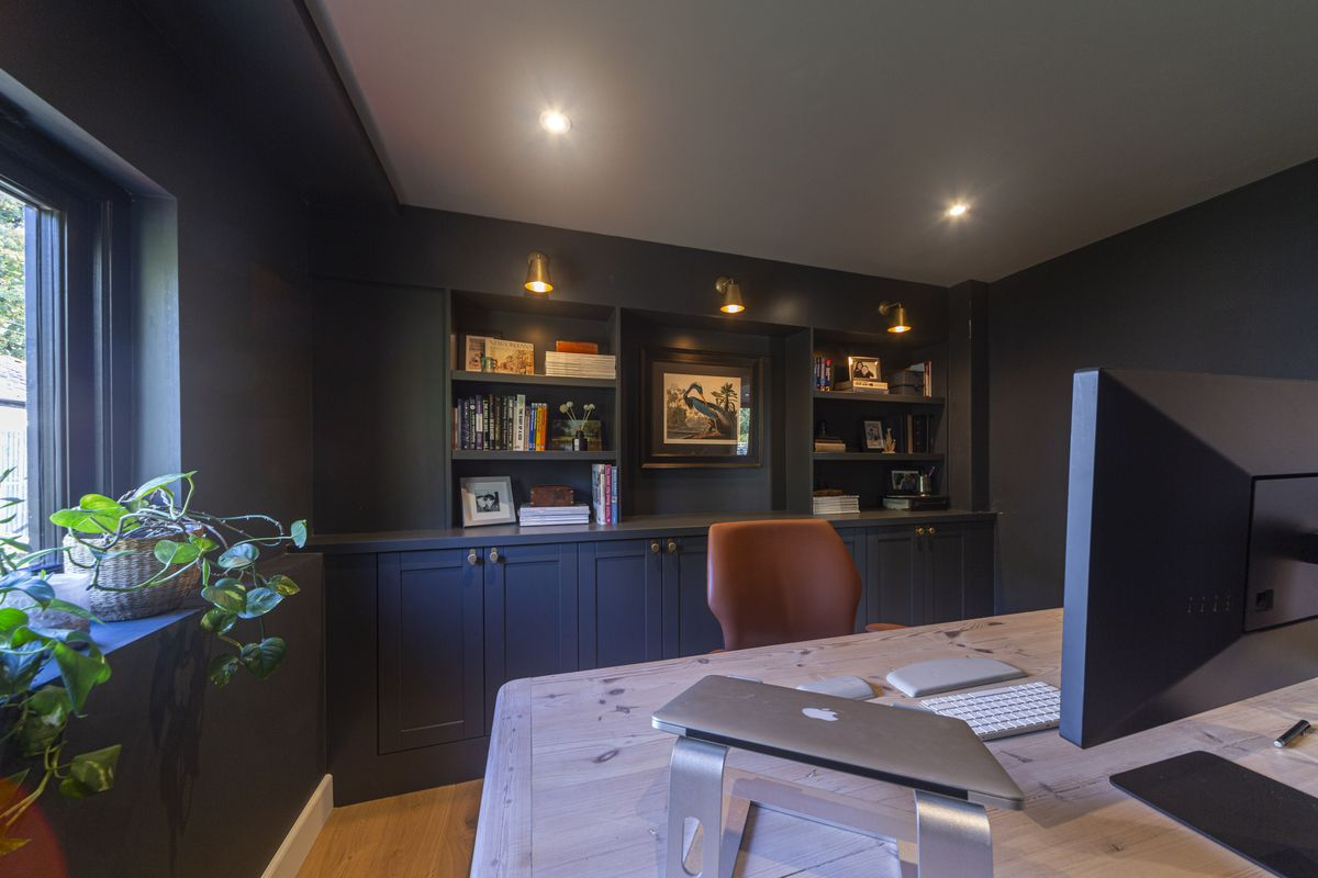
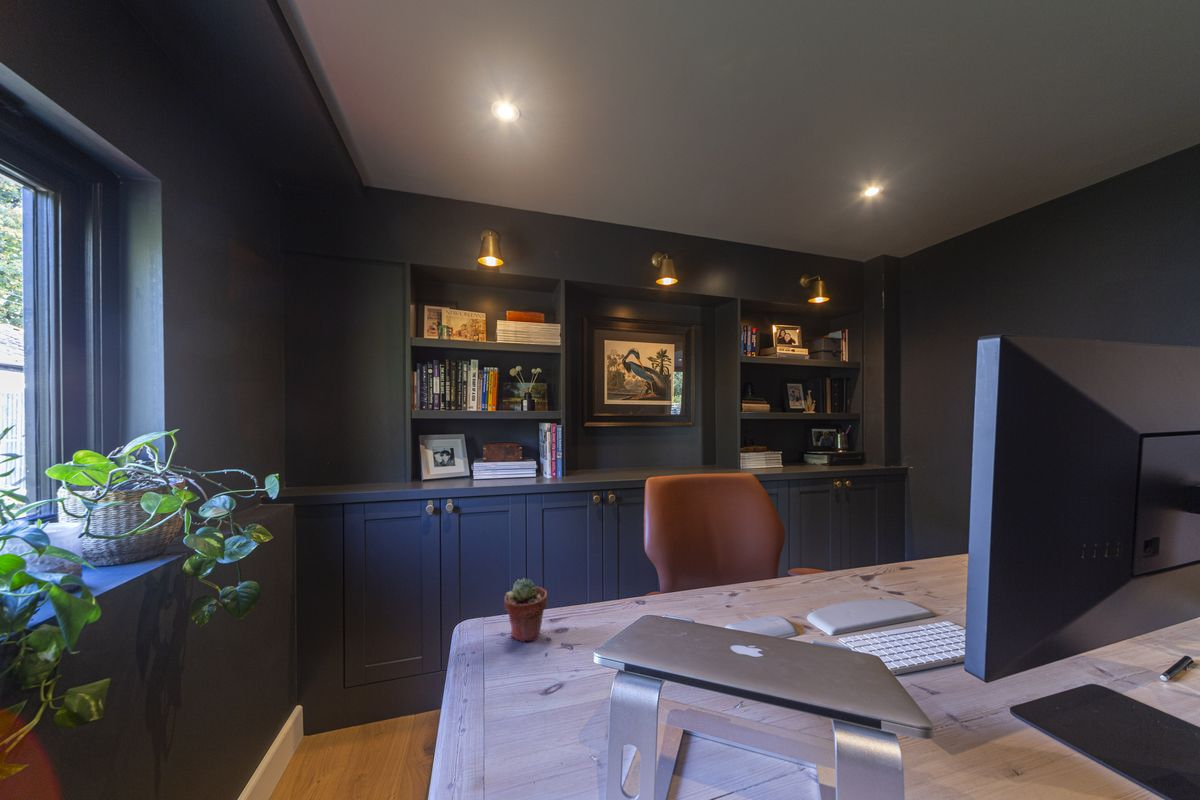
+ potted succulent (525, 606)
